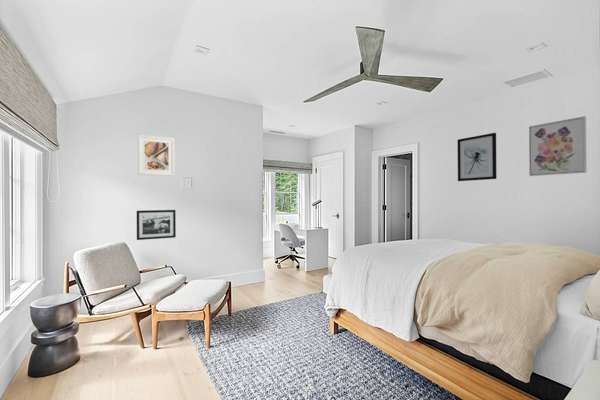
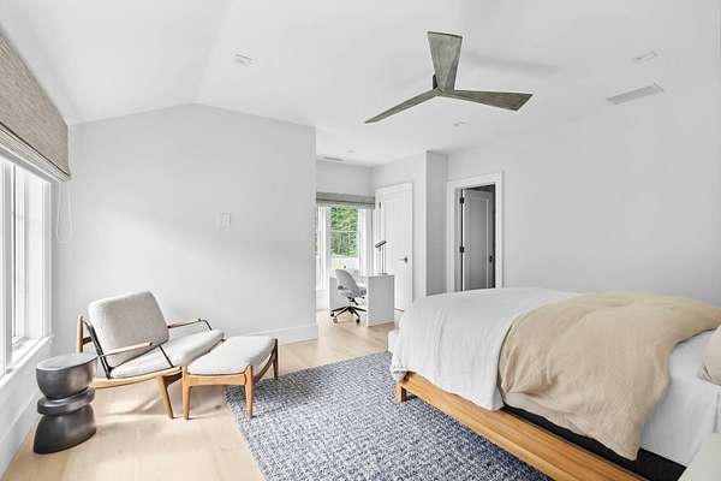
- wall art (555, 148)
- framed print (156, 155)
- picture frame (156, 224)
- wall art (476, 158)
